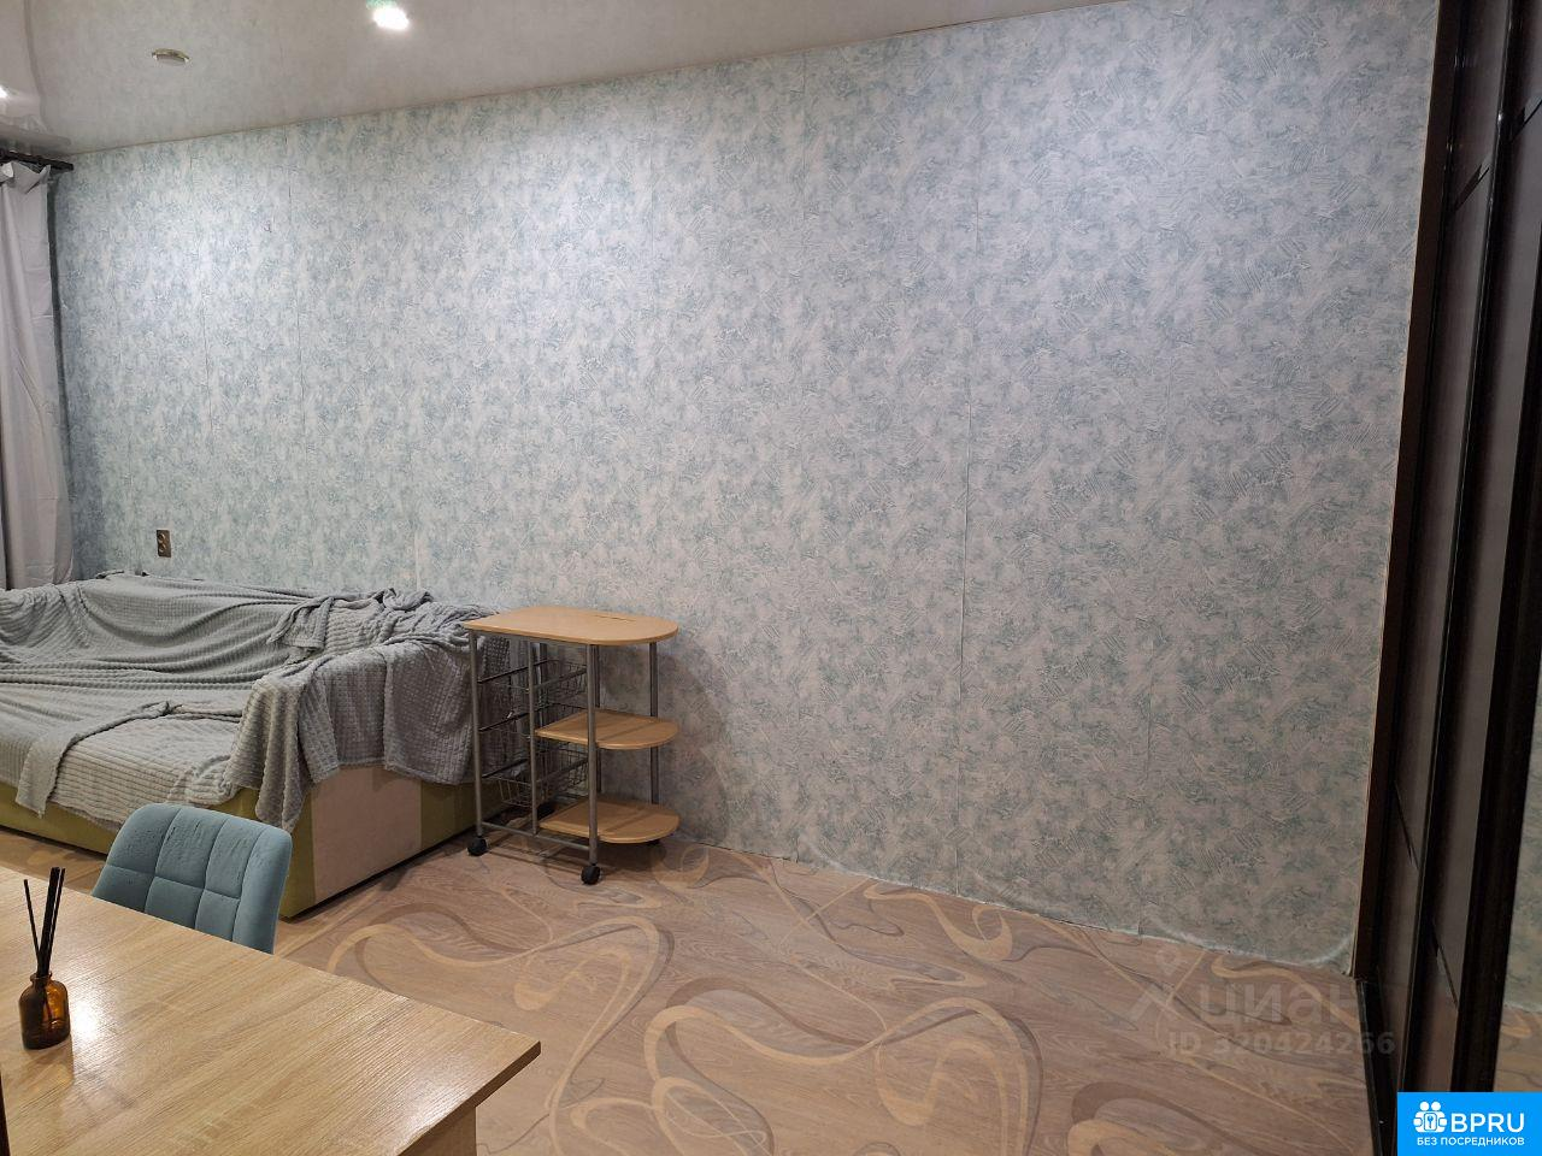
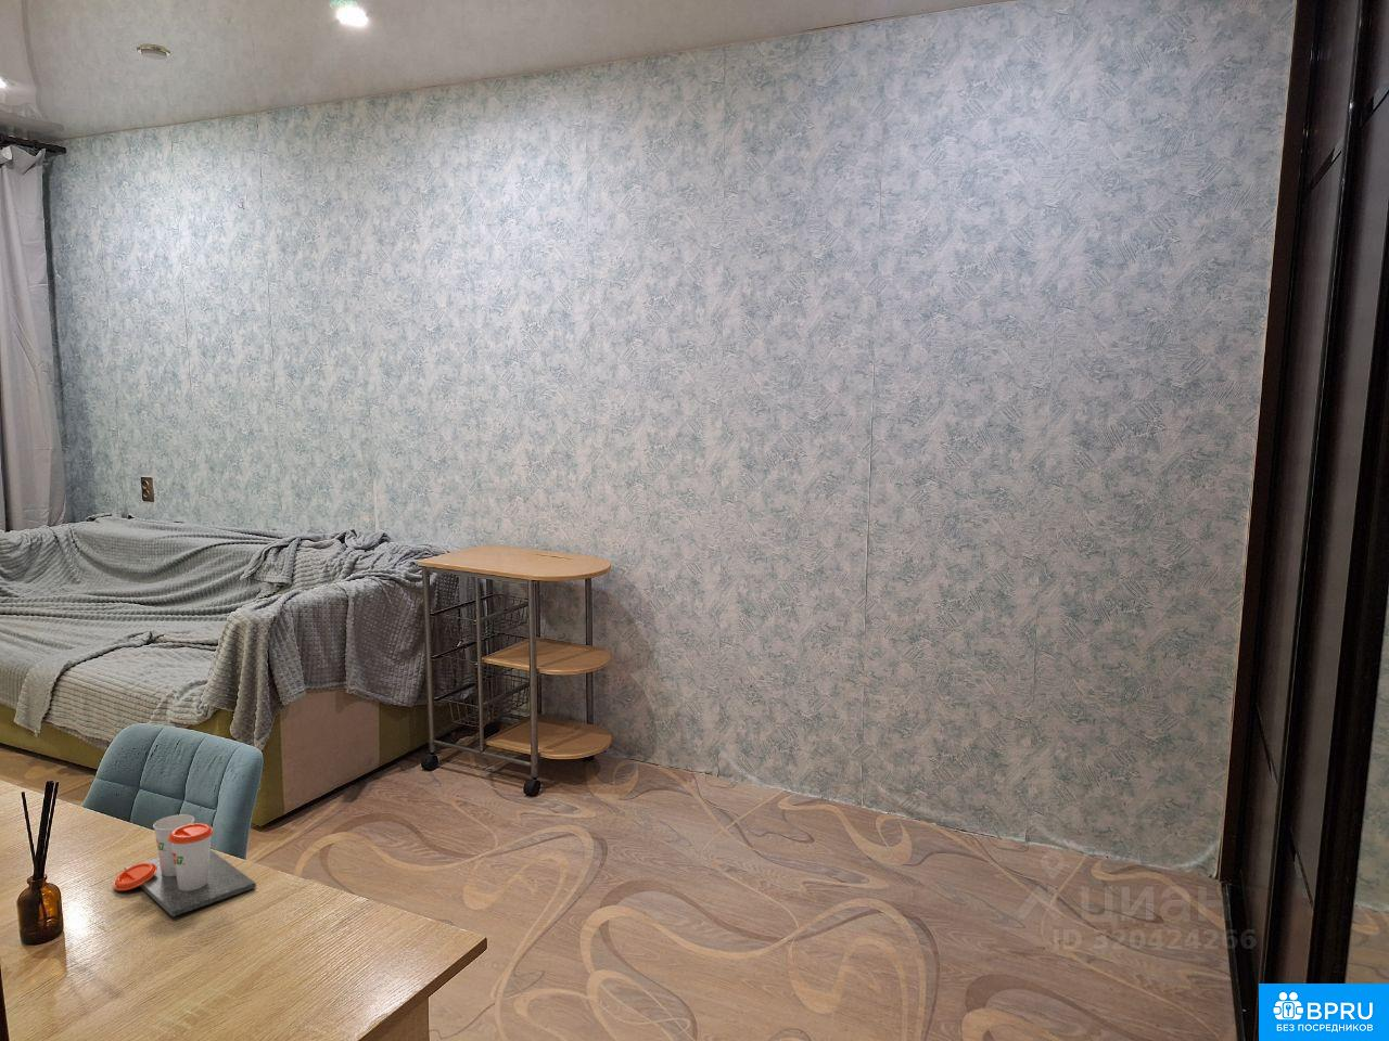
+ cup (178, 853)
